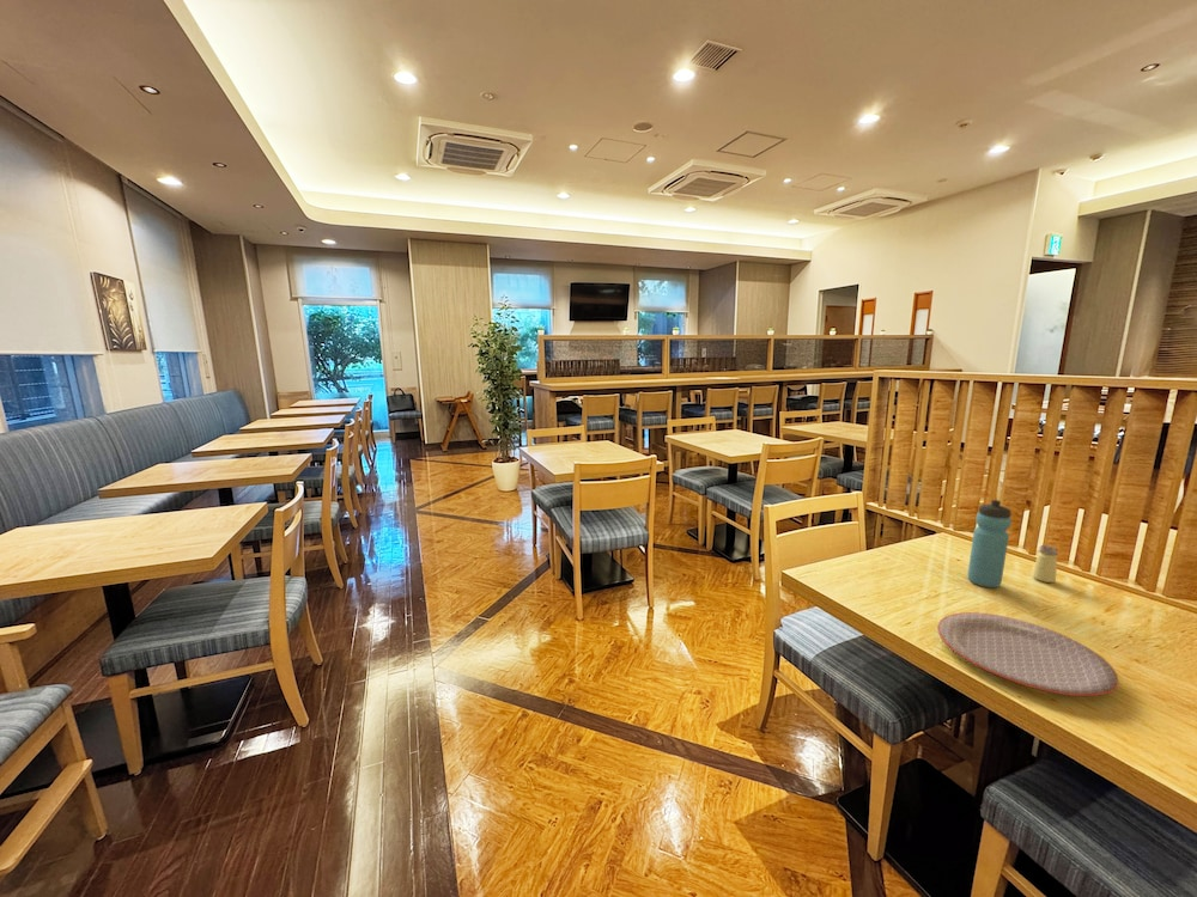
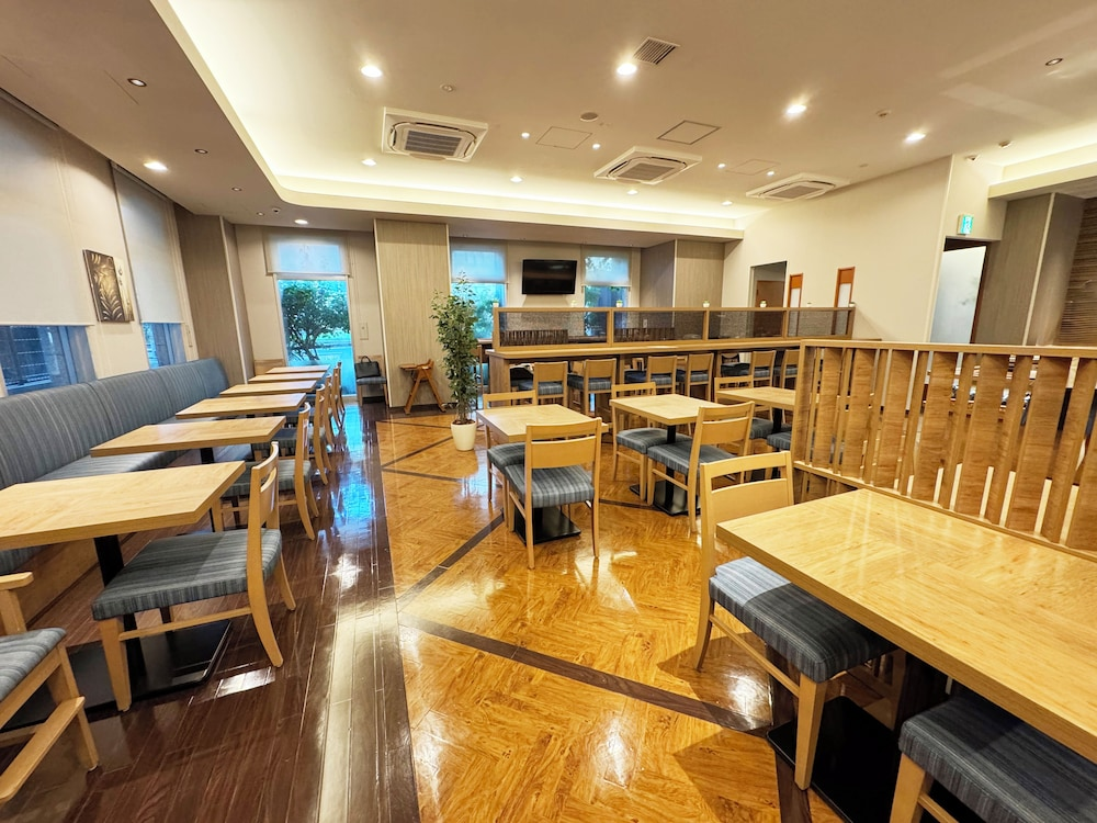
- saltshaker (1046, 562)
- plate (1019, 652)
- water bottle (989, 542)
